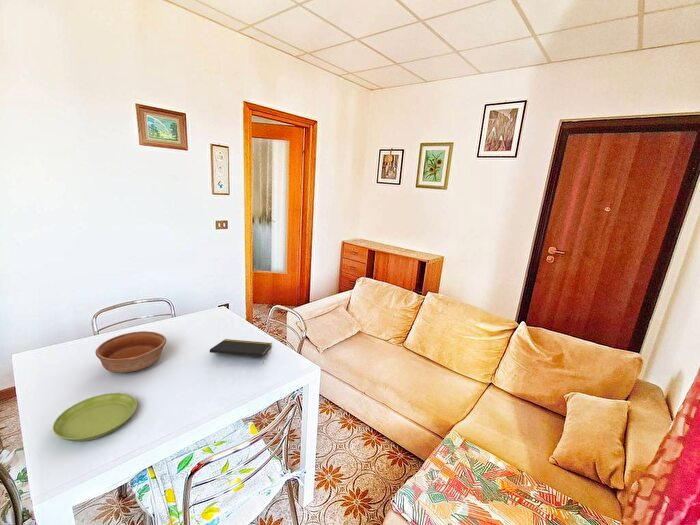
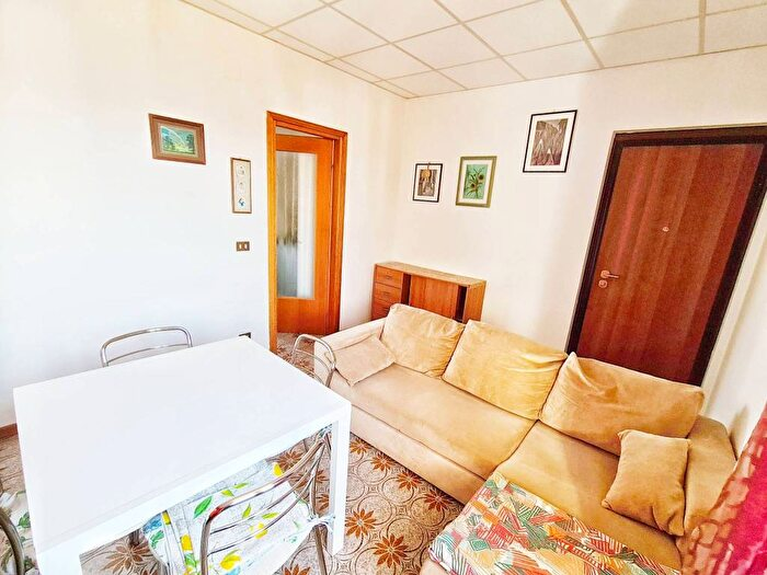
- notepad (242, 347)
- saucer (97, 417)
- bowl (133, 354)
